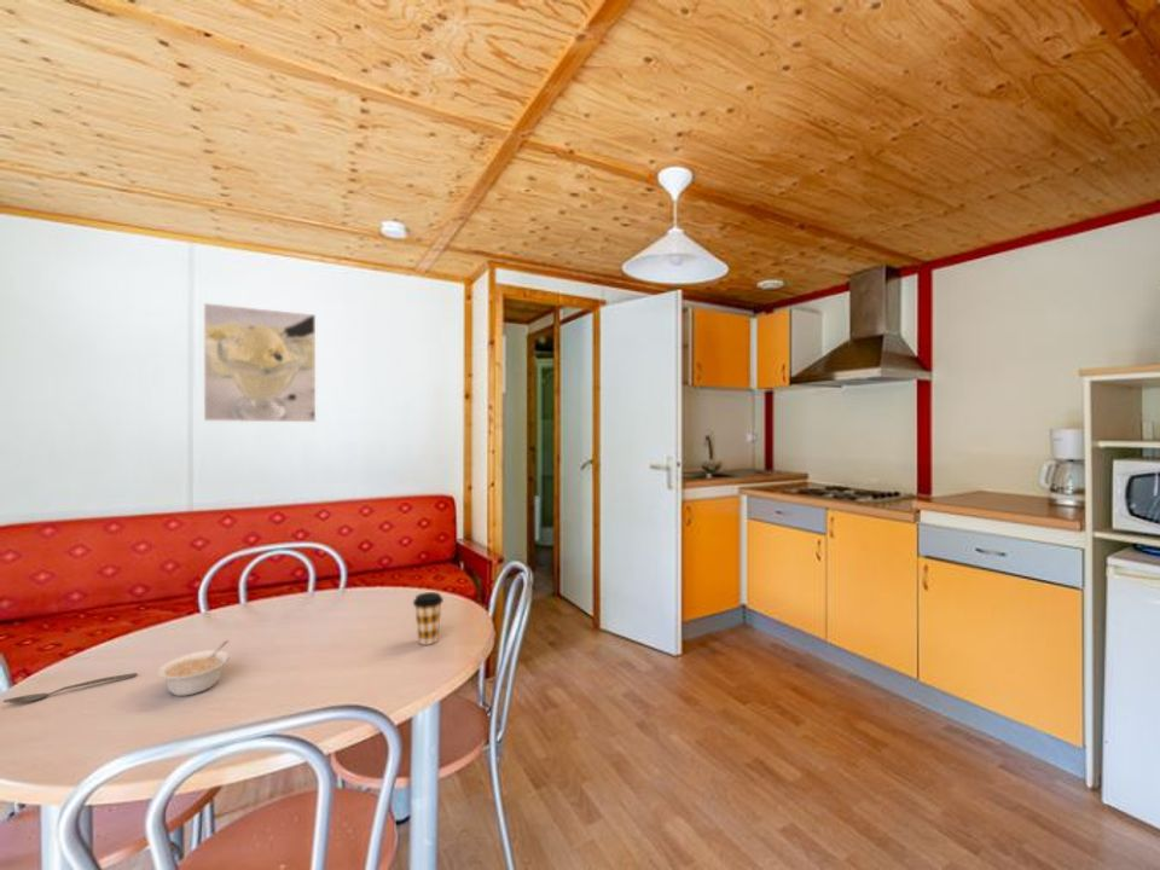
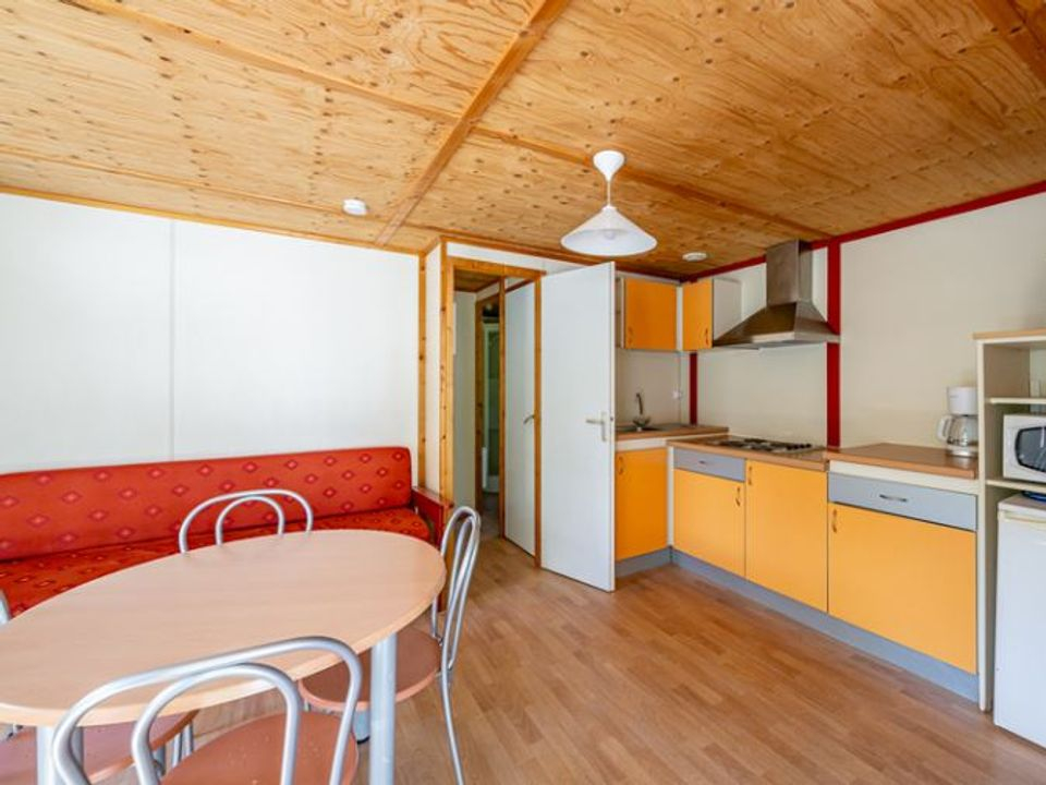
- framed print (262, 365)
- coffee cup (428, 617)
- legume (195, 671)
- spoon (74, 686)
